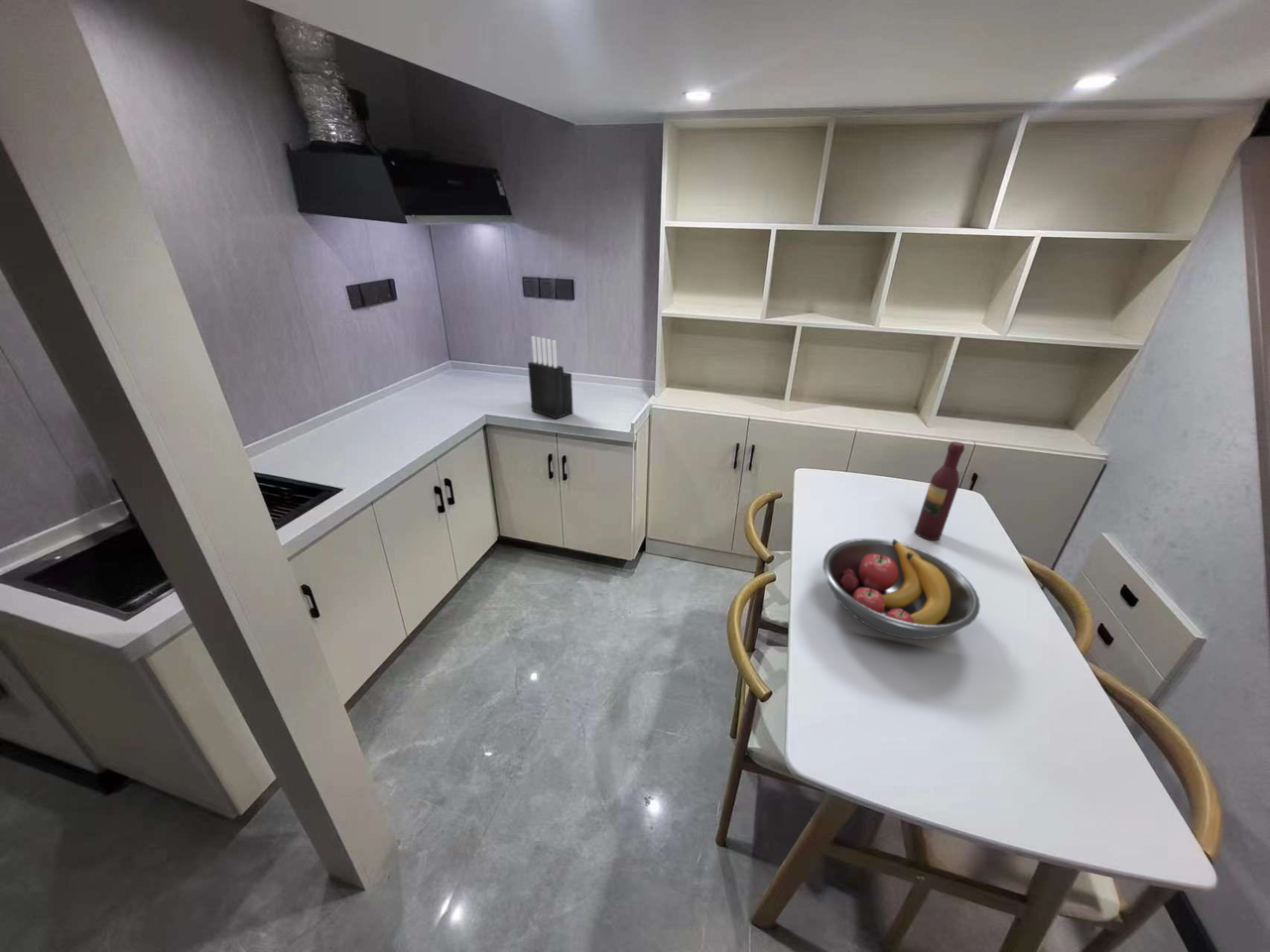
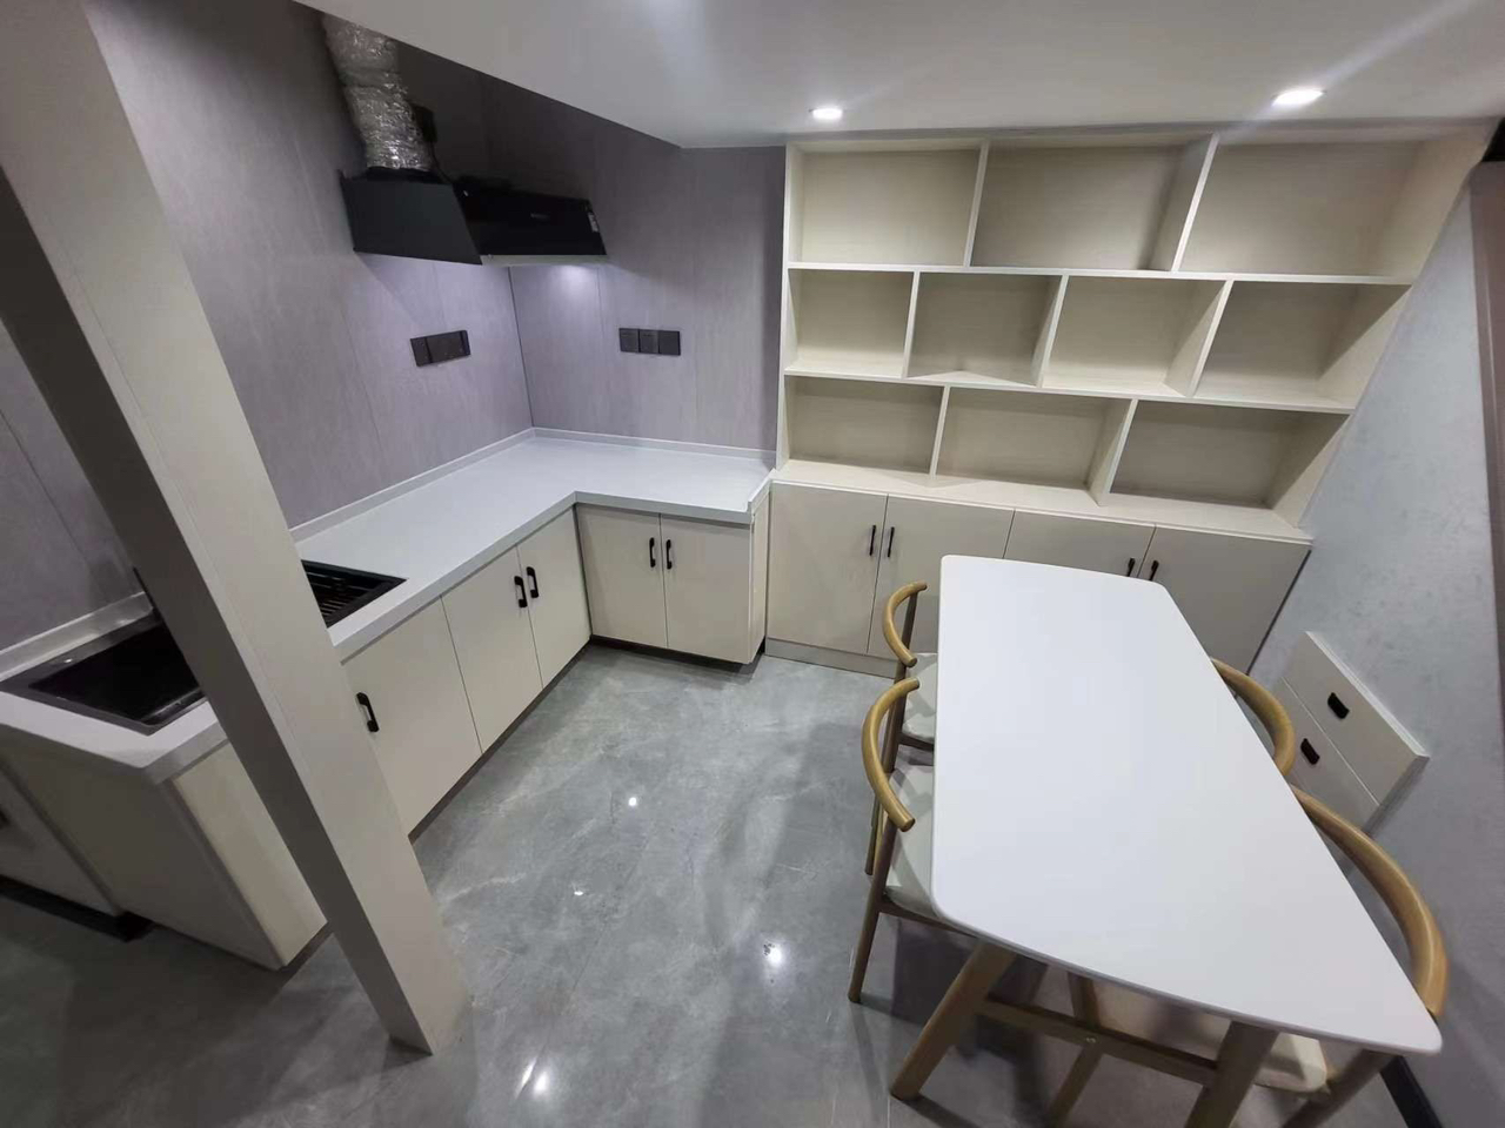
- wine bottle (942, 490)
- knife block (552, 375)
- fruit bowl (893, 589)
